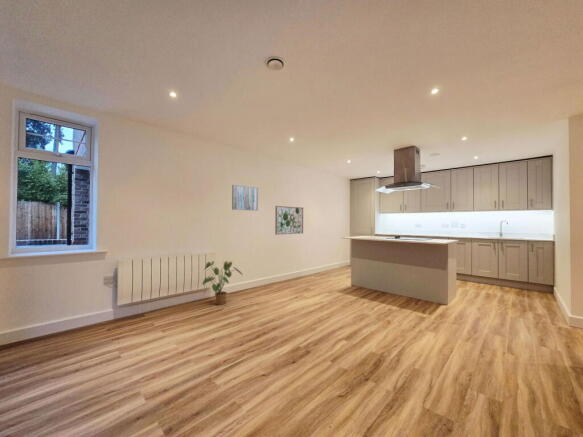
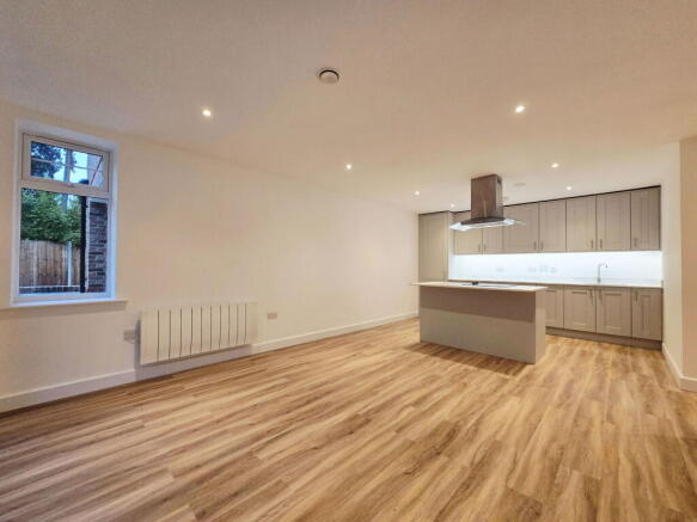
- wall art (245, 198)
- wall art (290, 220)
- house plant (221, 281)
